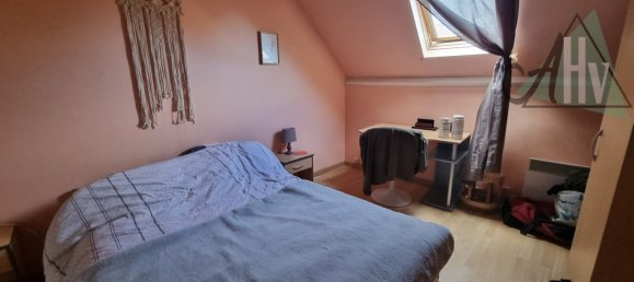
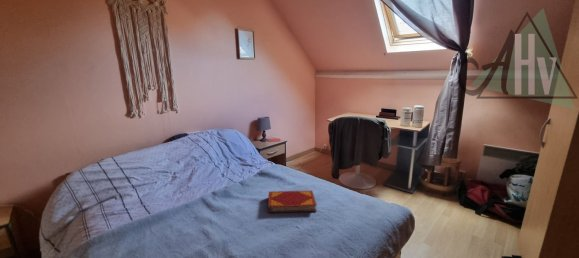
+ hardback book (291, 200)
